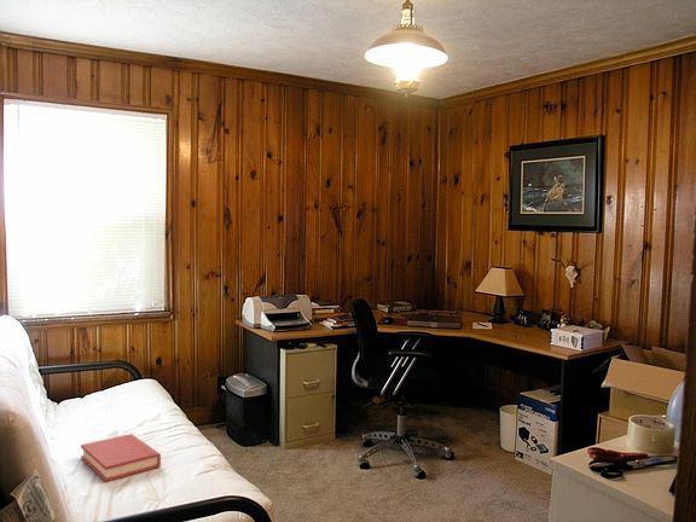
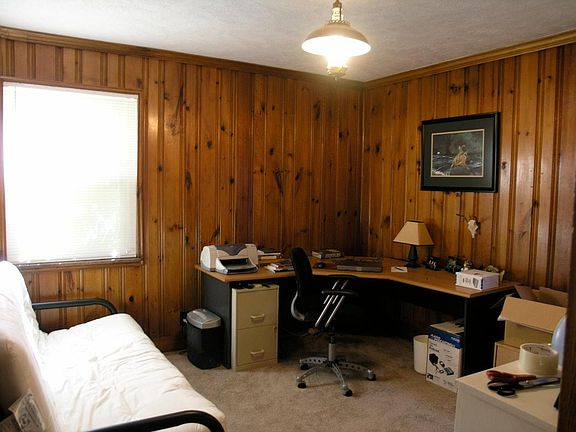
- hardback book (120, 456)
